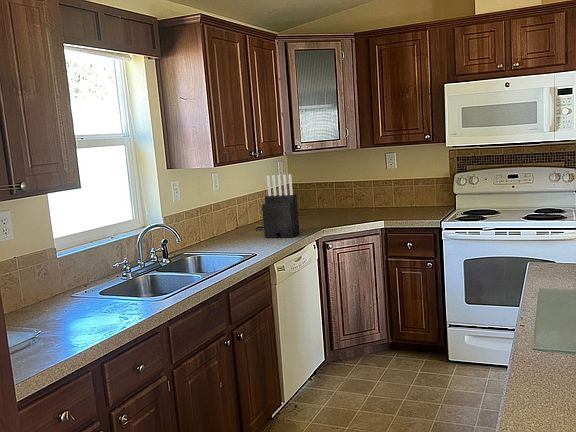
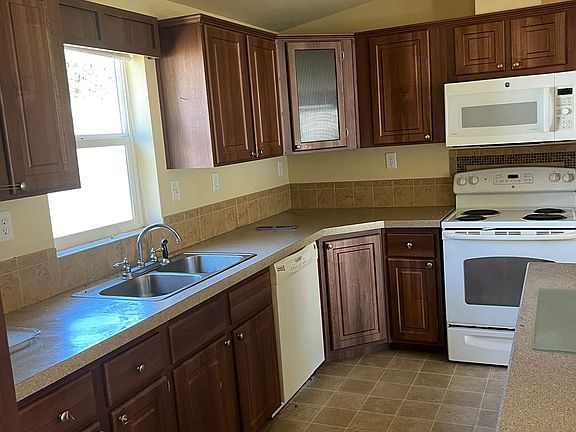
- knife block (278, 206)
